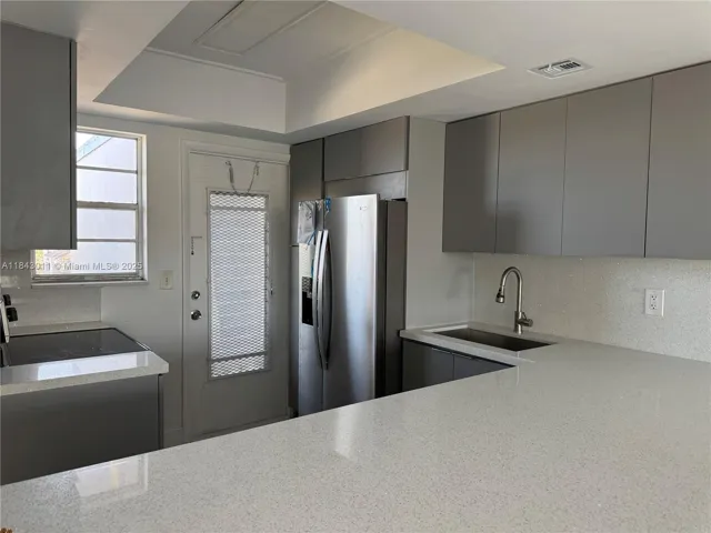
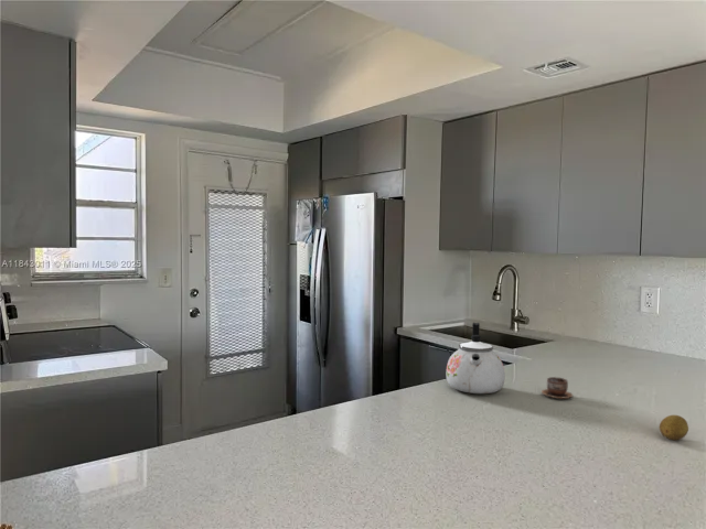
+ cup (557, 387)
+ fruit (673, 427)
+ kettle (475, 356)
